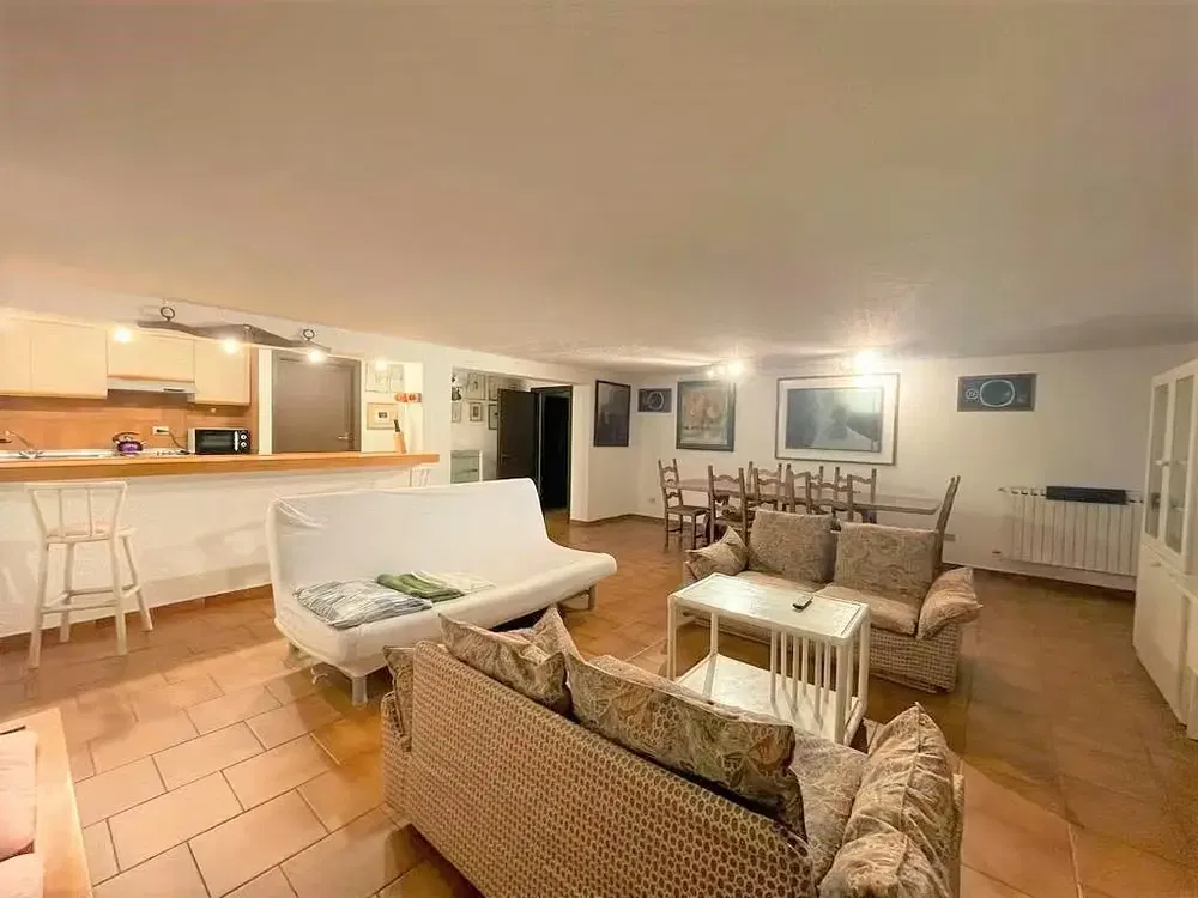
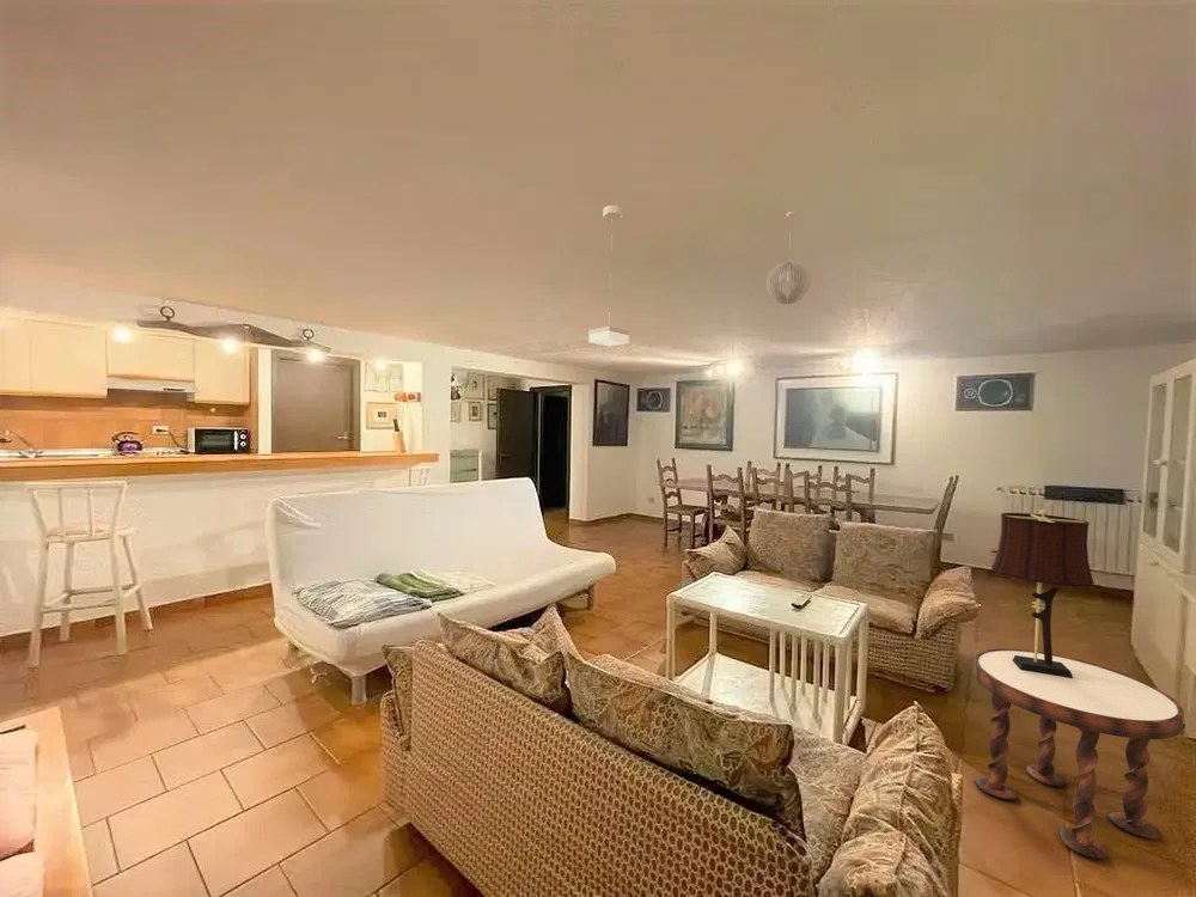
+ side table (1055, 746)
+ pendant light (788, 261)
+ pendant lamp (610, 276)
+ table lamp (1039, 587)
